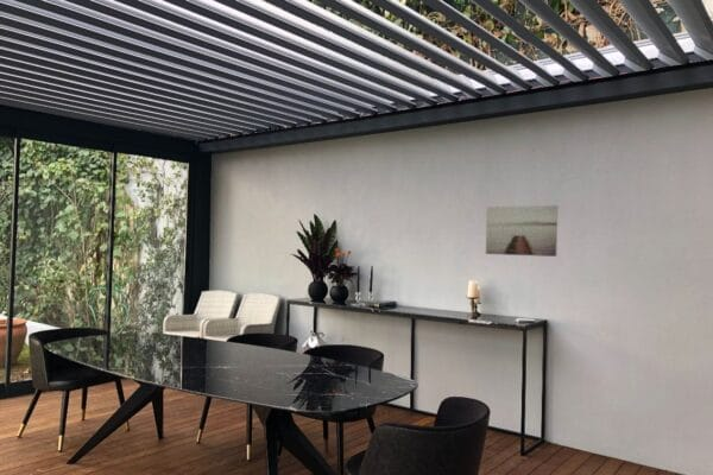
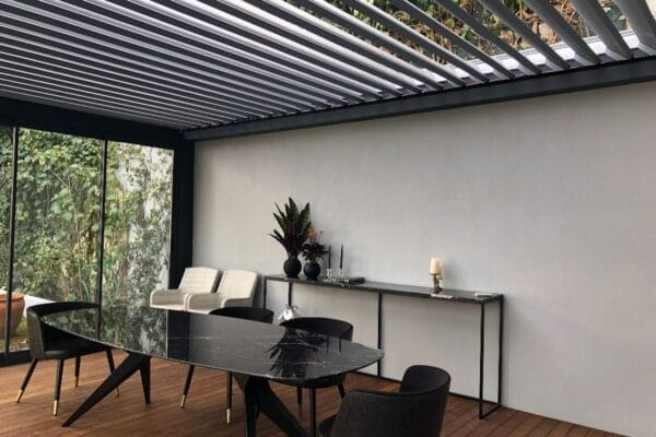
- wall art (519, 230)
